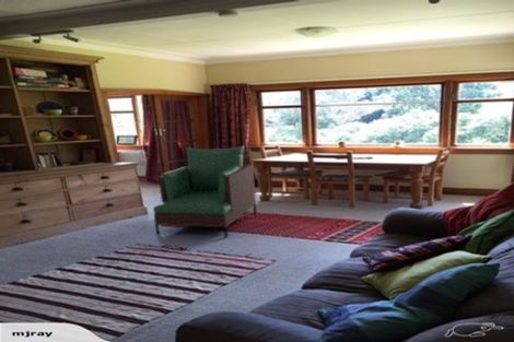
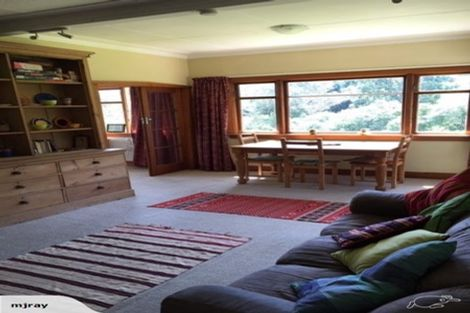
- armchair (206, 188)
